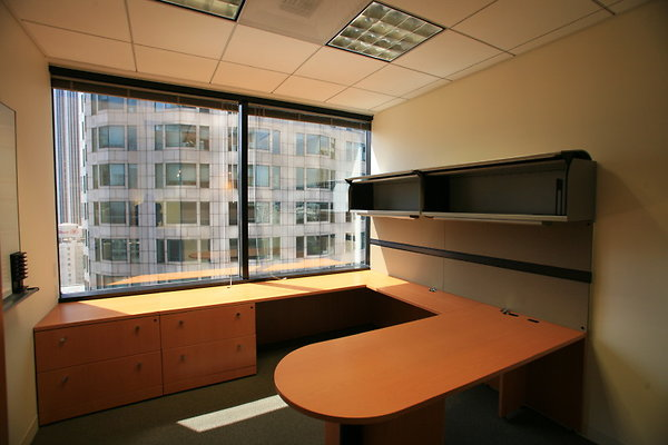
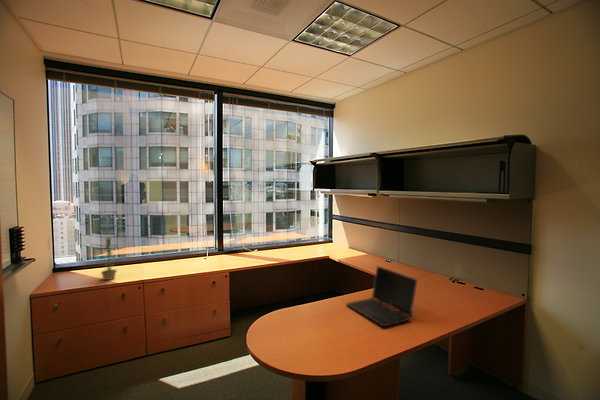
+ laptop computer (379, 293)
+ plant (108, 258)
